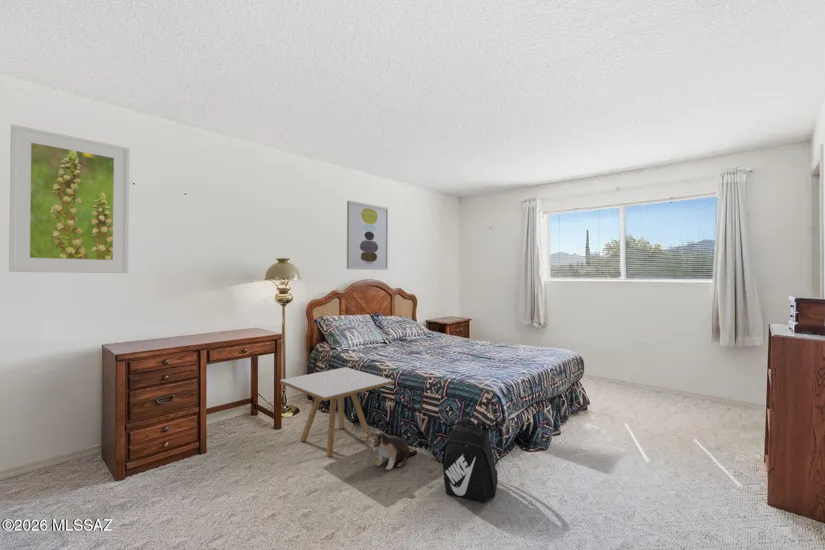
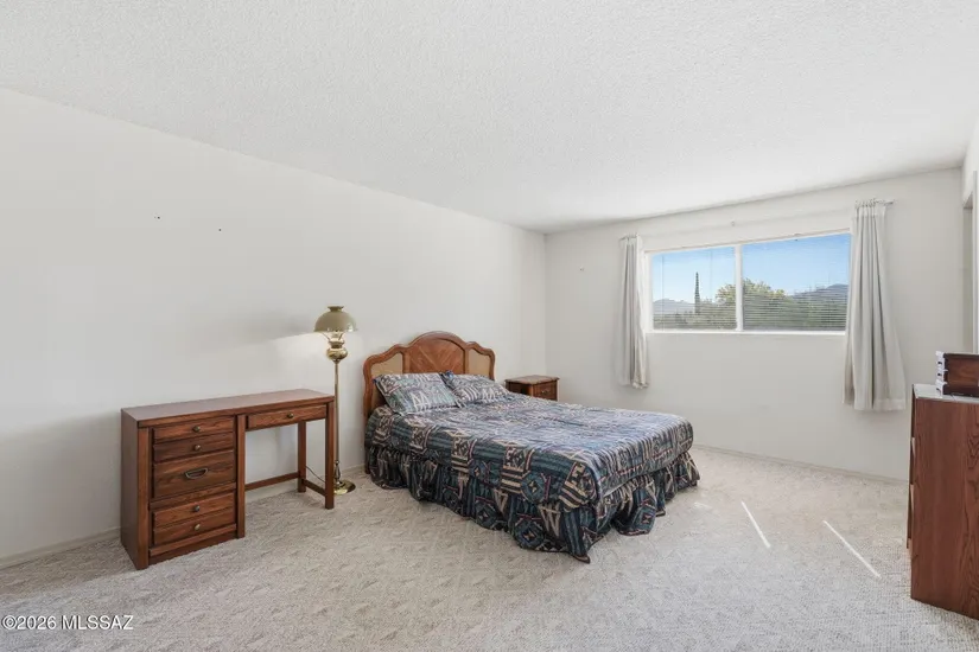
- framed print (74, 204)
- wall art (368, 236)
- plush toy (394, 444)
- backpack (471, 453)
- side table (335, 410)
